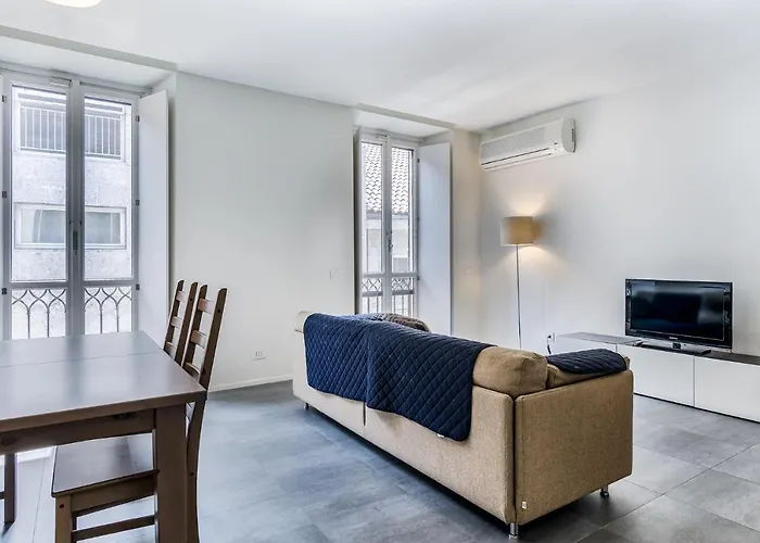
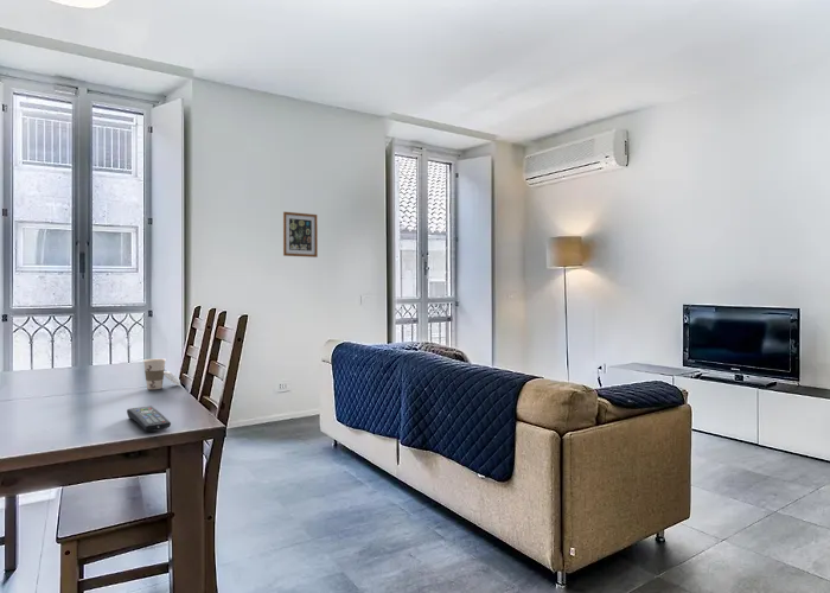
+ wall art (300, 235)
+ cup (161, 372)
+ remote control (147, 417)
